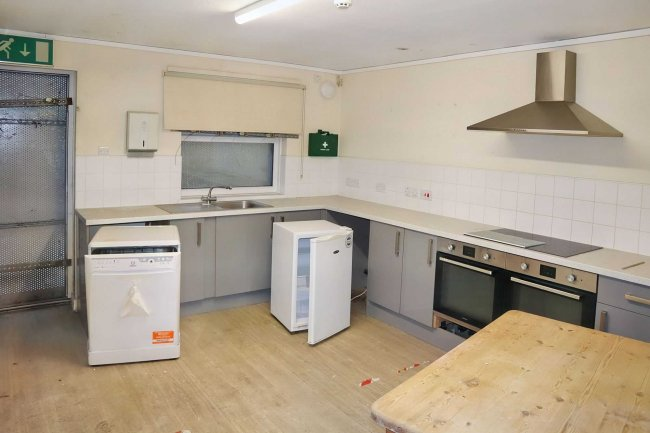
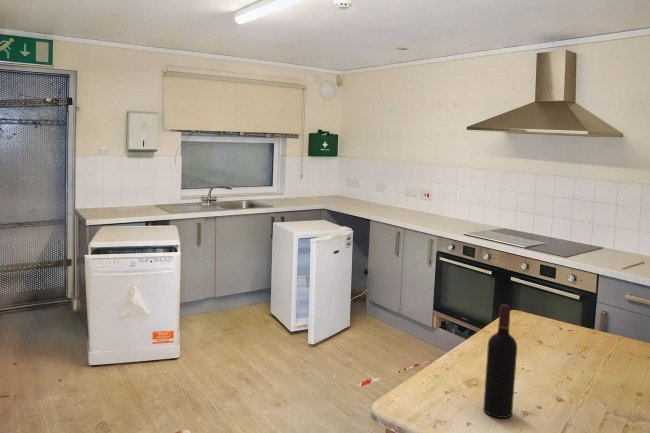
+ wine bottle (501, 359)
